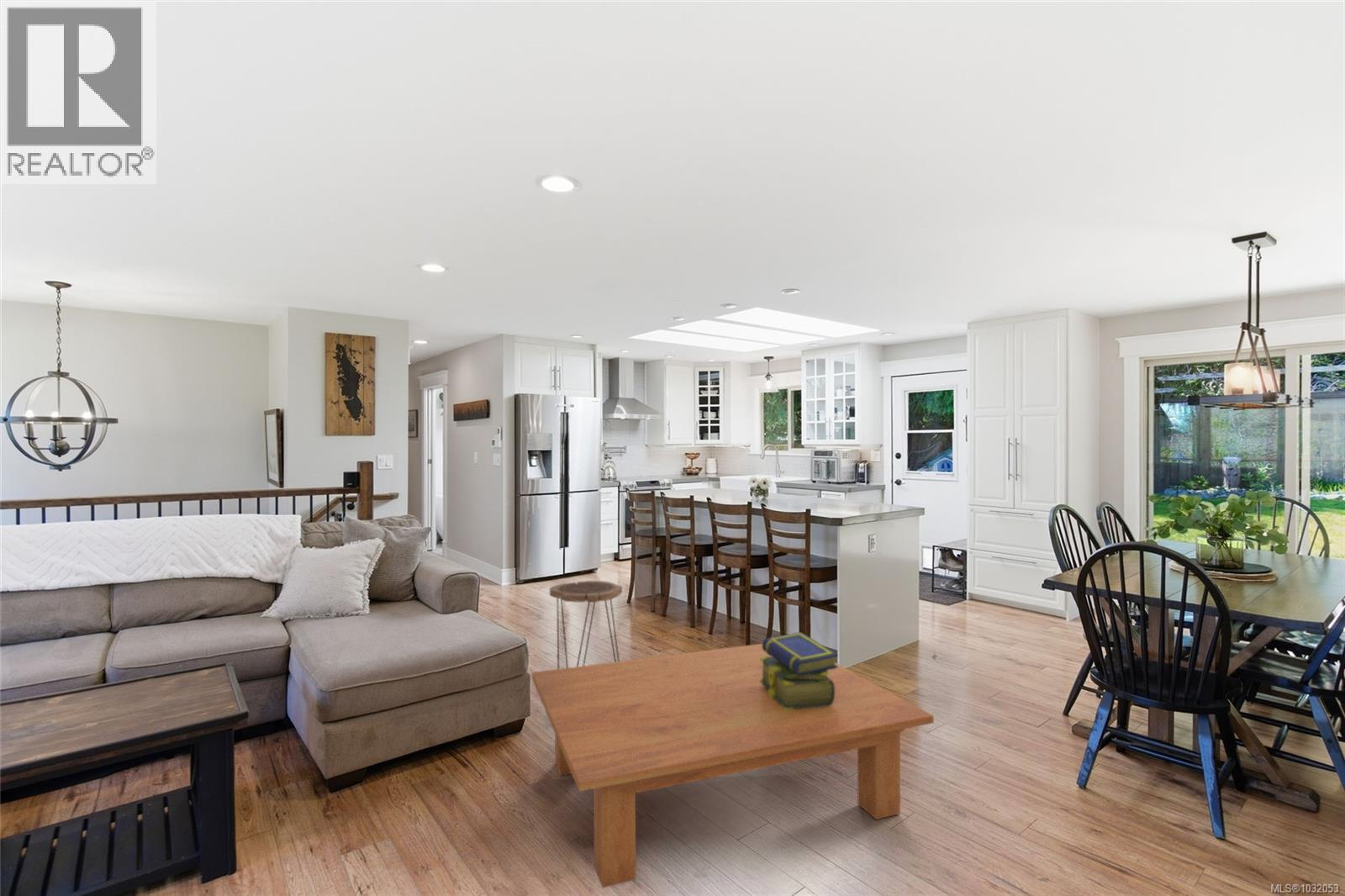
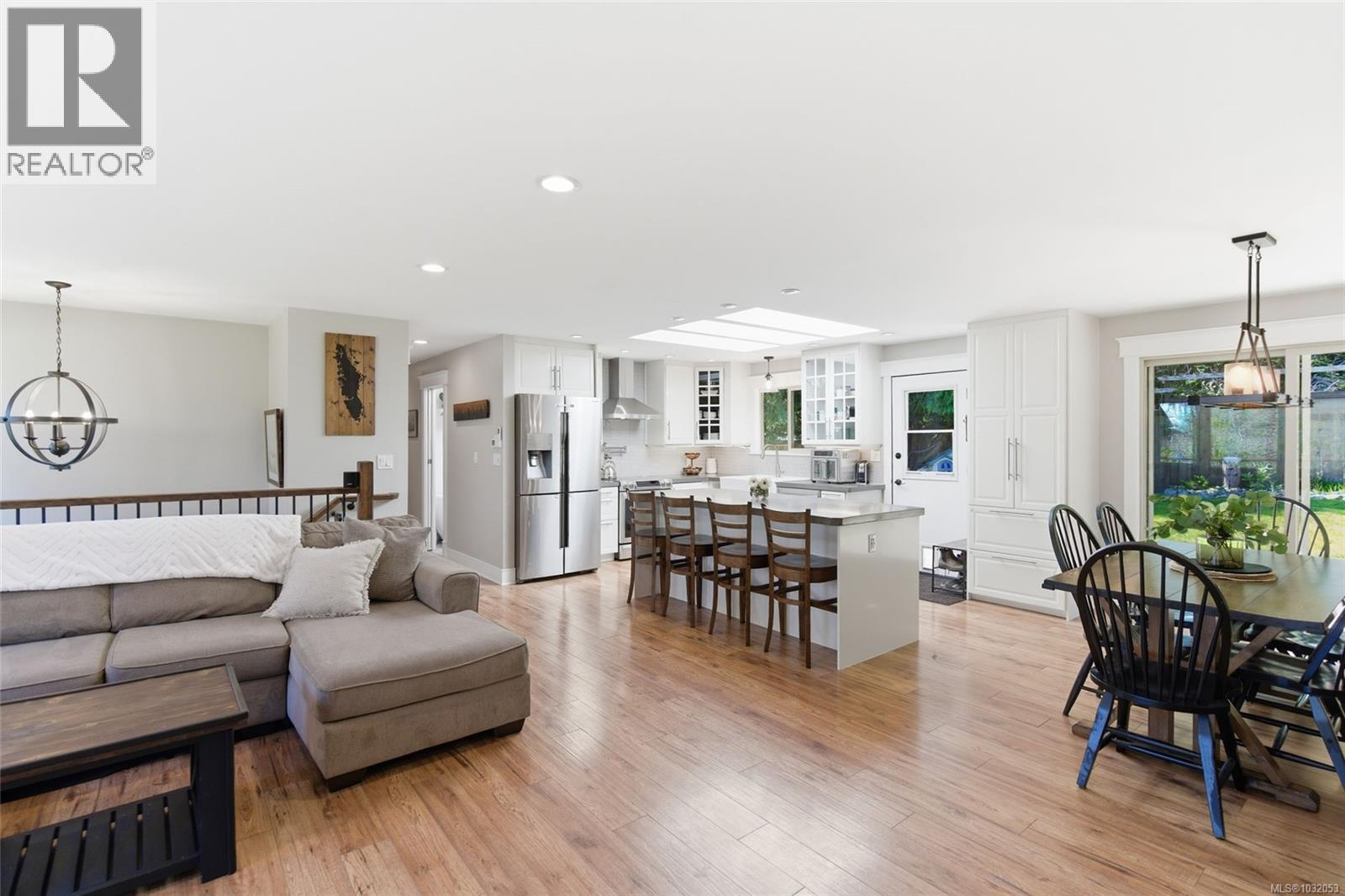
- stack of books (799, 668)
- coffee table (715, 739)
- side table (588, 636)
